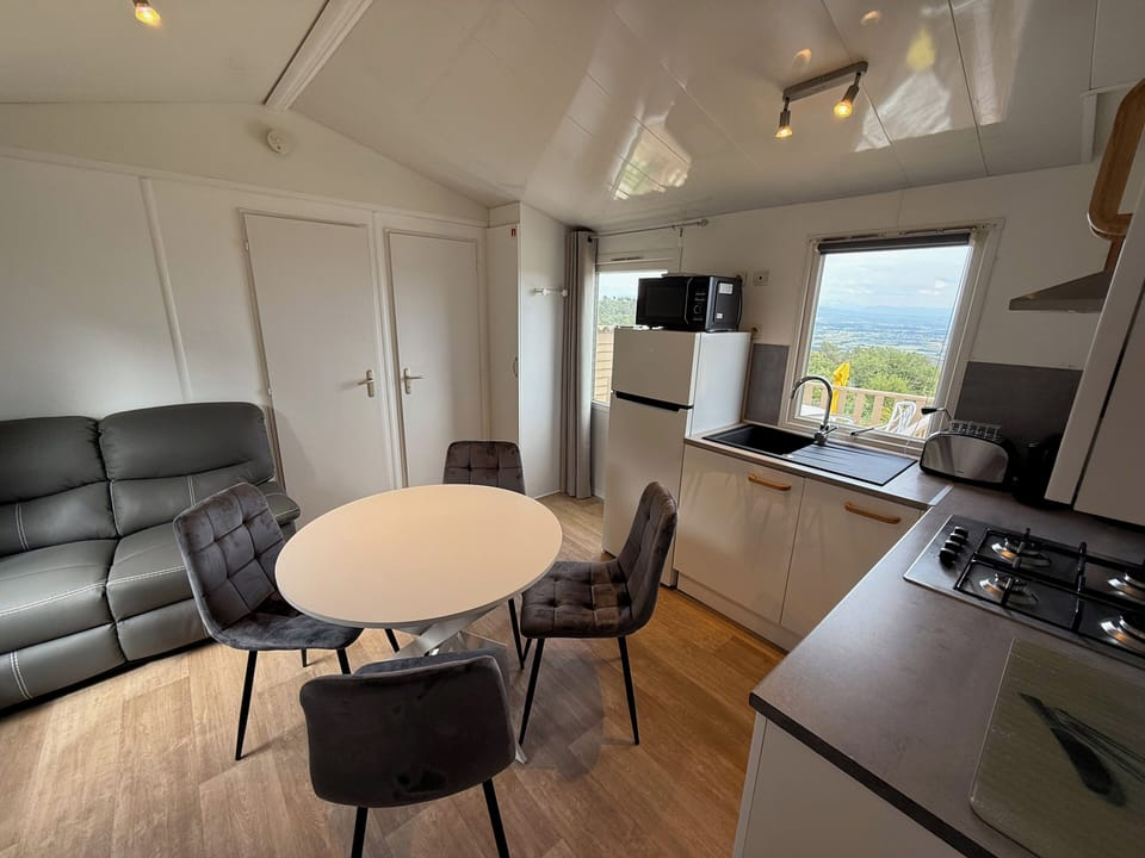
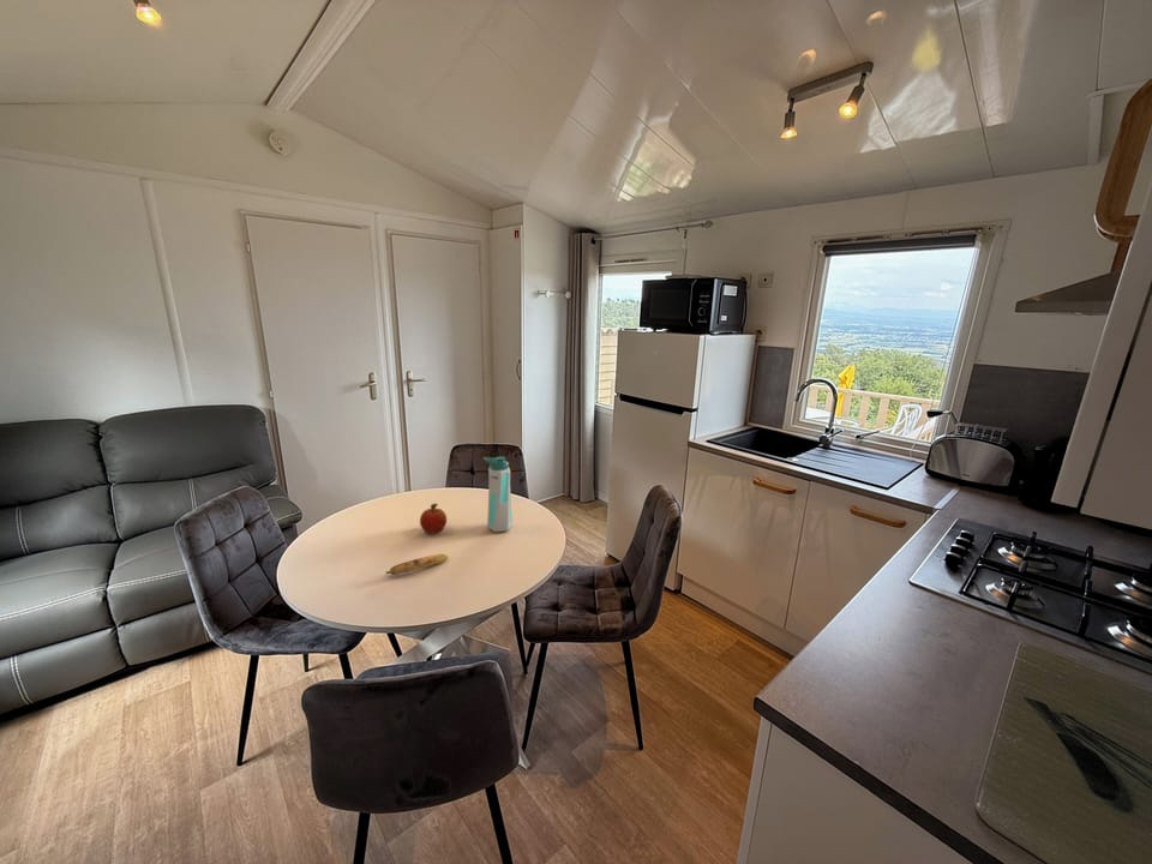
+ fruit (432, 517)
+ banana (419, 563)
+ water bottle (498, 493)
